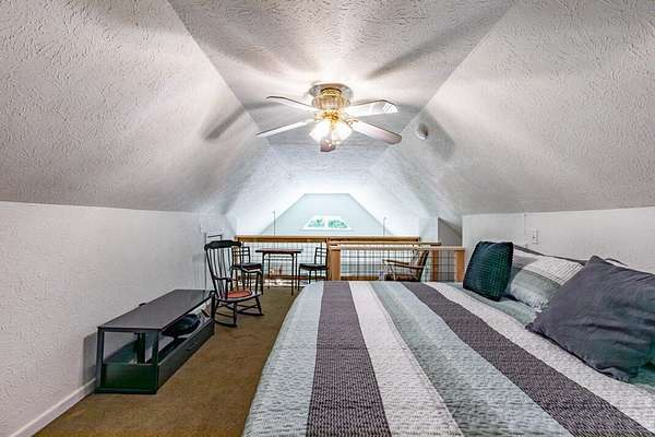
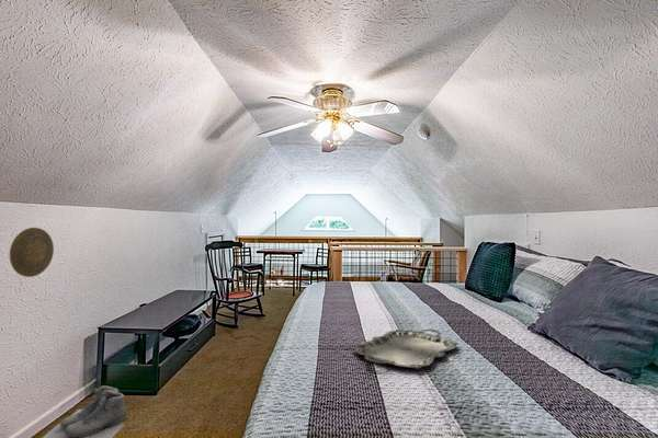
+ decorative plate (35, 252)
+ boots (93, 406)
+ serving tray (406, 346)
